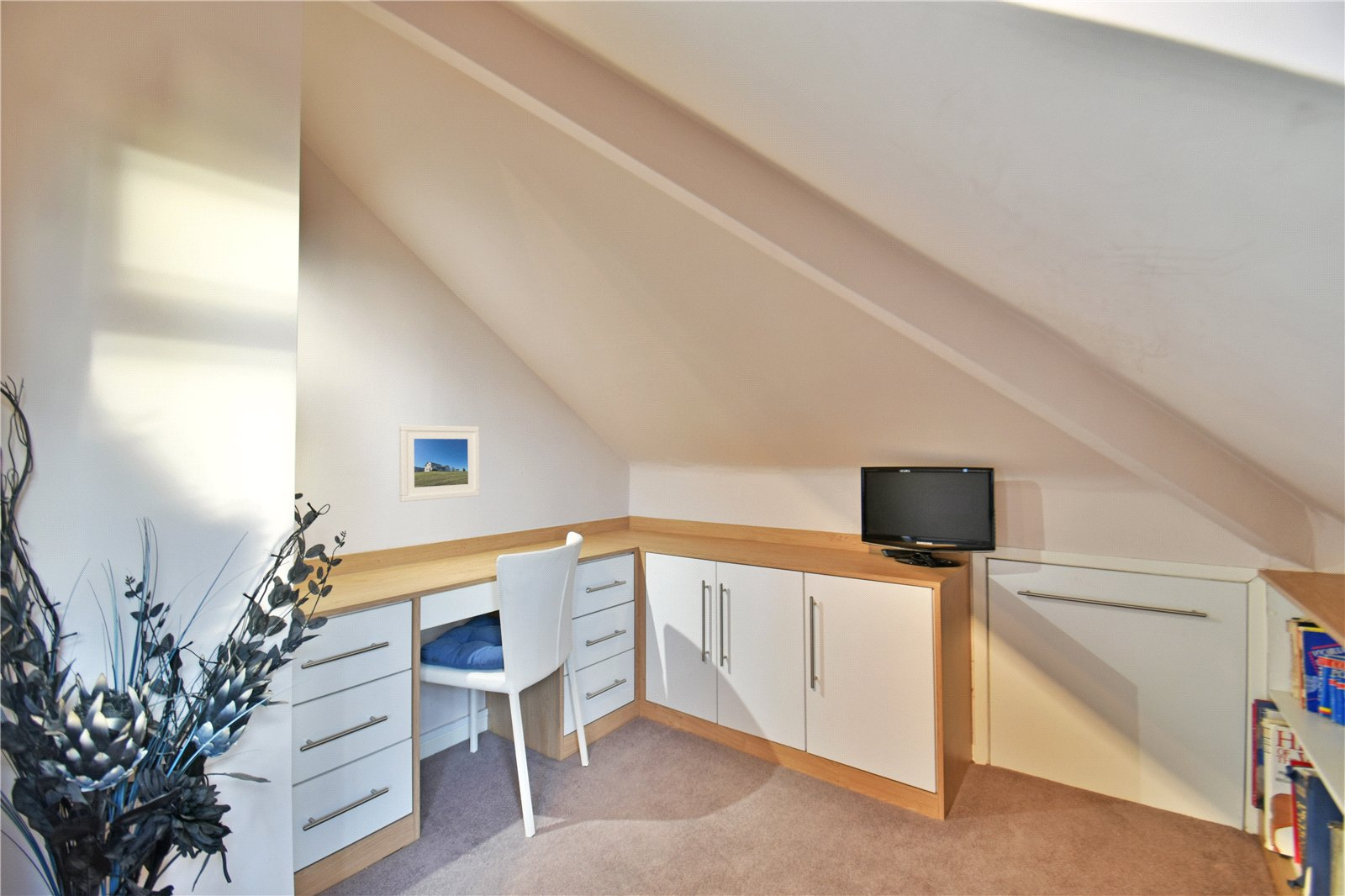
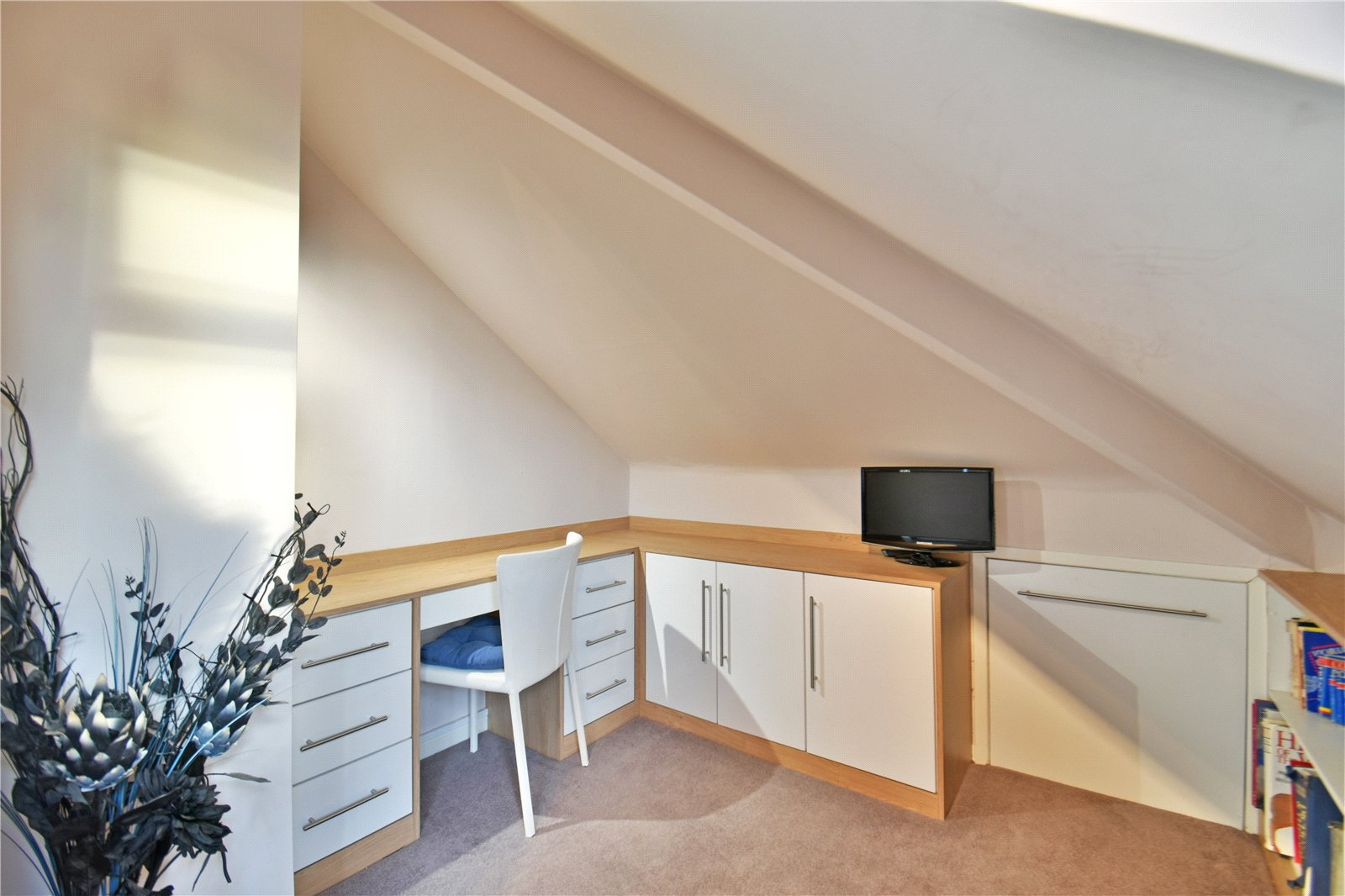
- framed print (441, 461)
